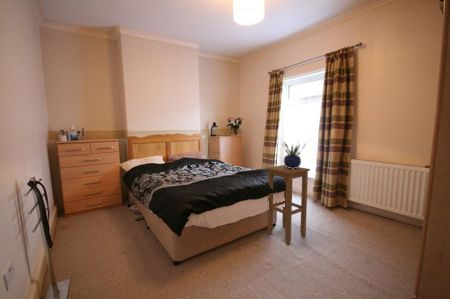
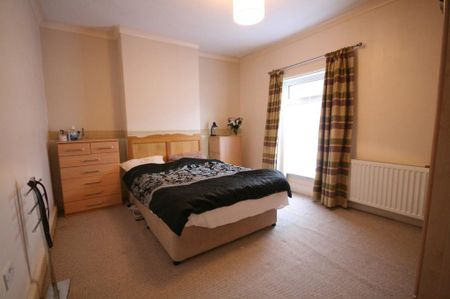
- stool (287, 202)
- potted plant (293, 154)
